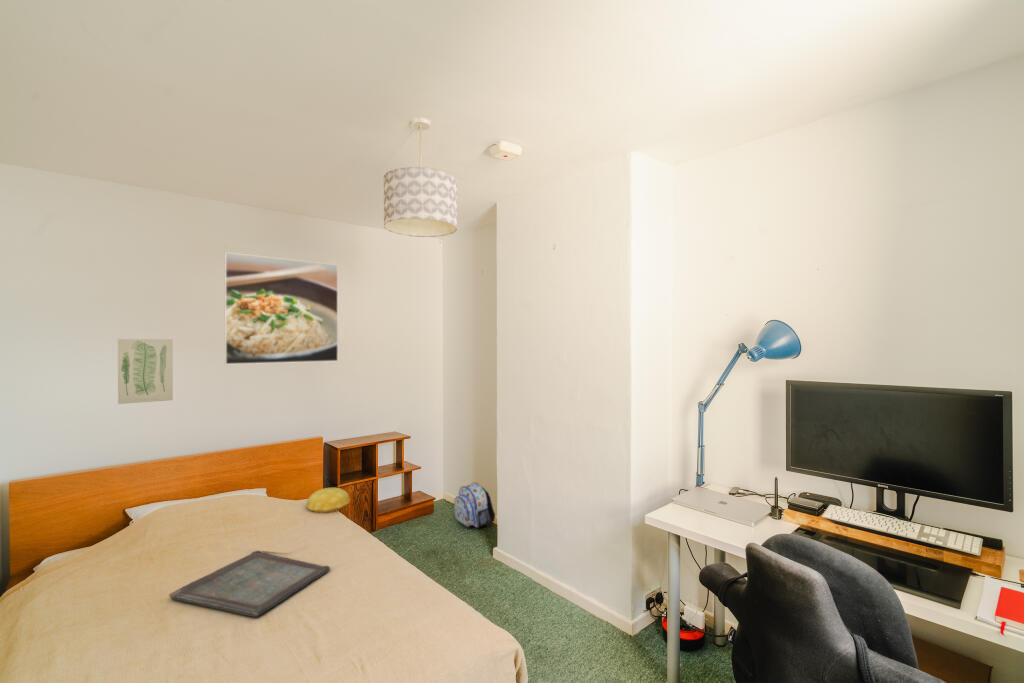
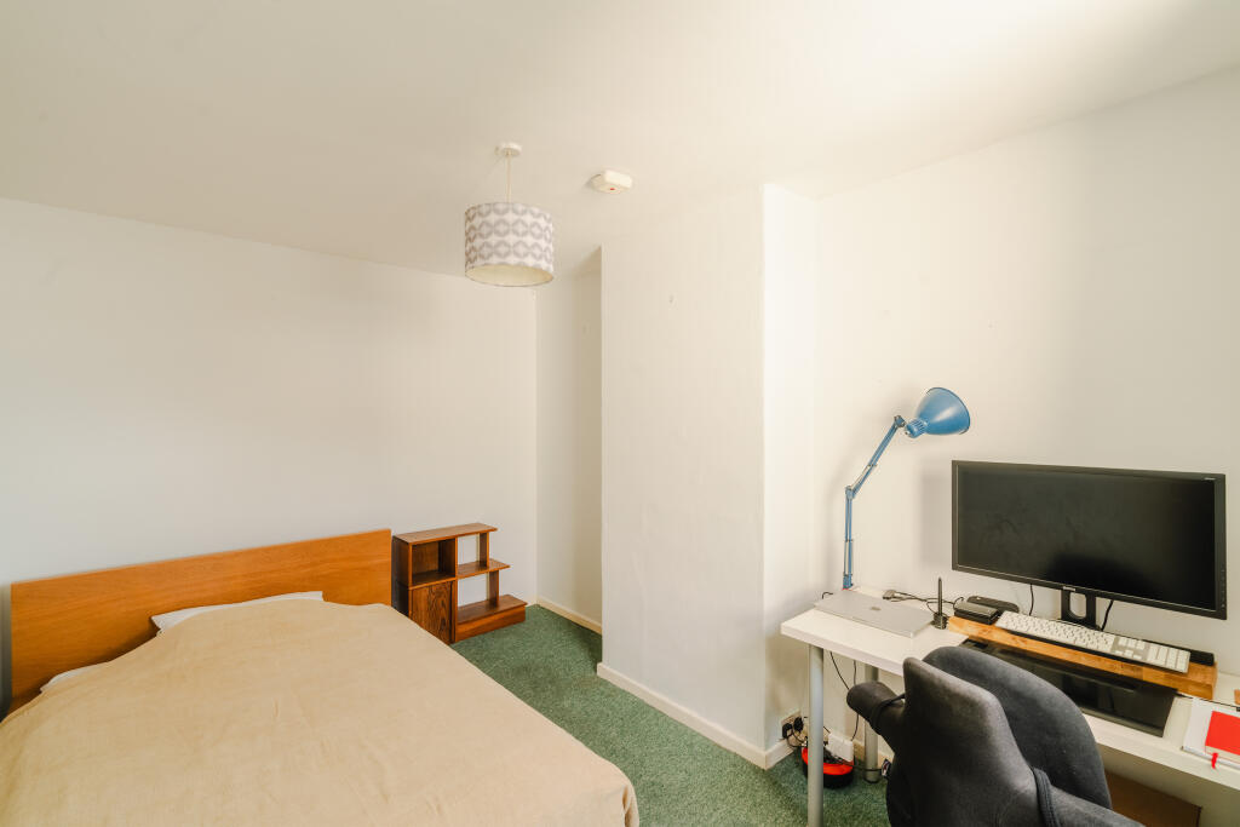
- serving tray (254, 581)
- wall art (146, 370)
- backpack (471, 504)
- cushion (328, 499)
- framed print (285, 310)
